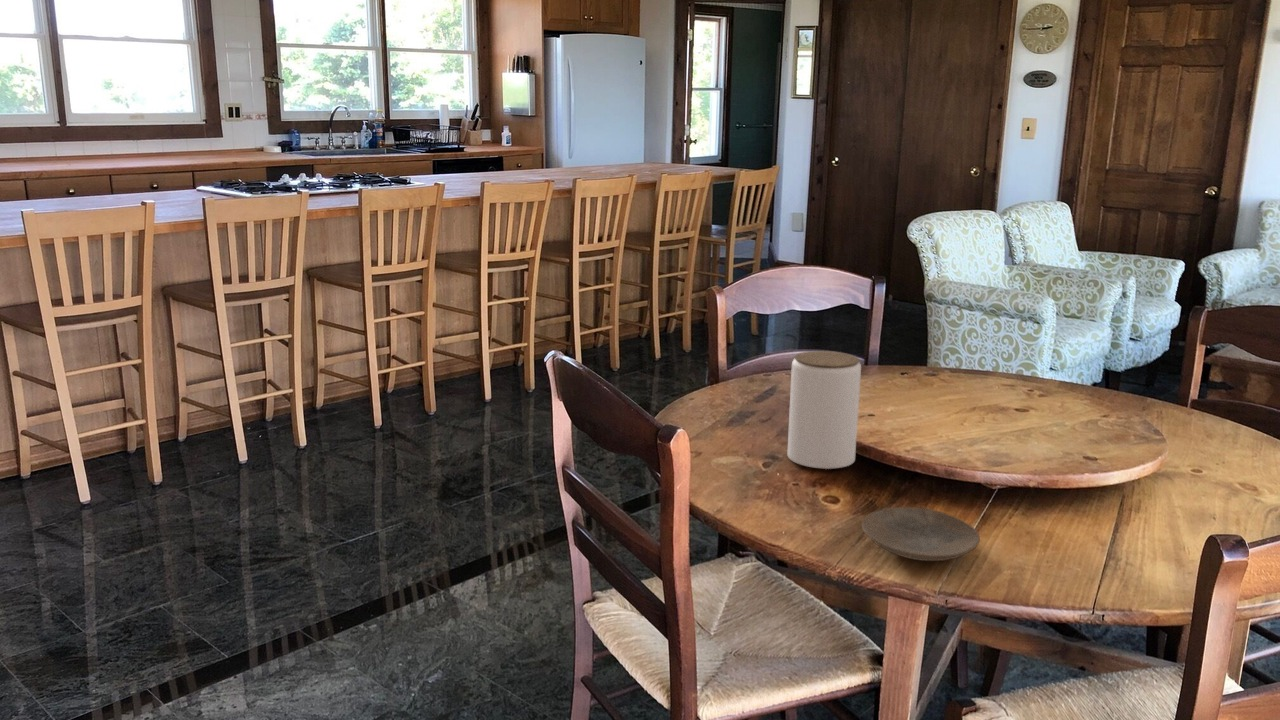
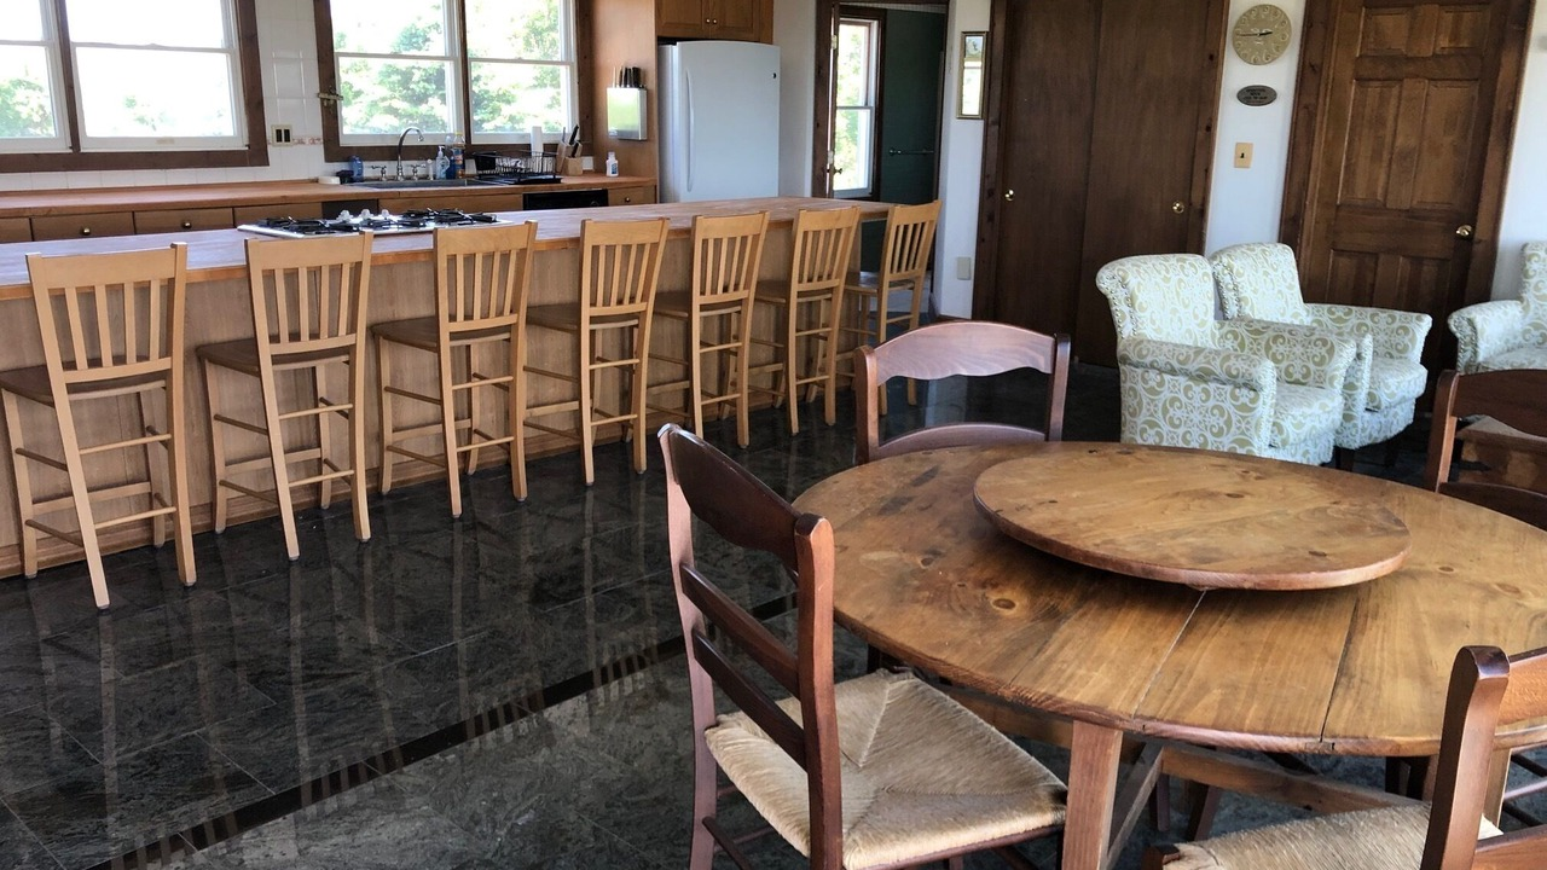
- jar (823, 408)
- plate (919, 538)
